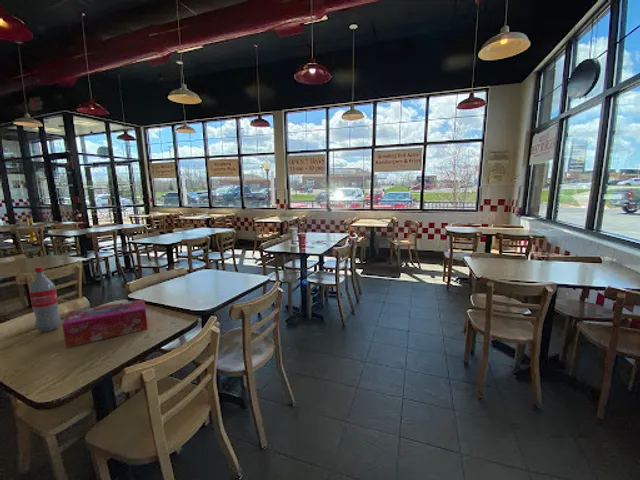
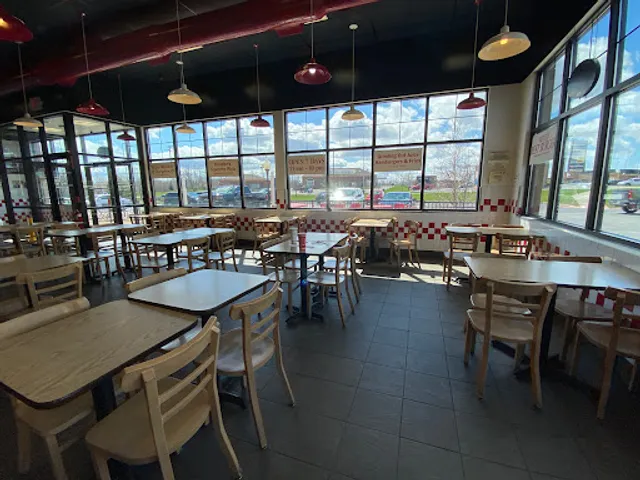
- pop (44, 298)
- tissue box (109, 320)
